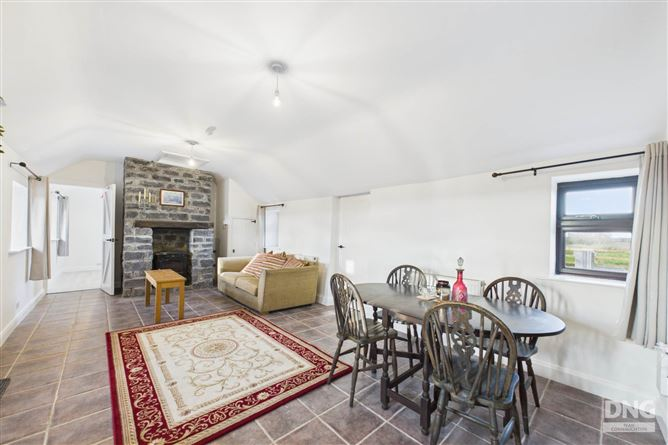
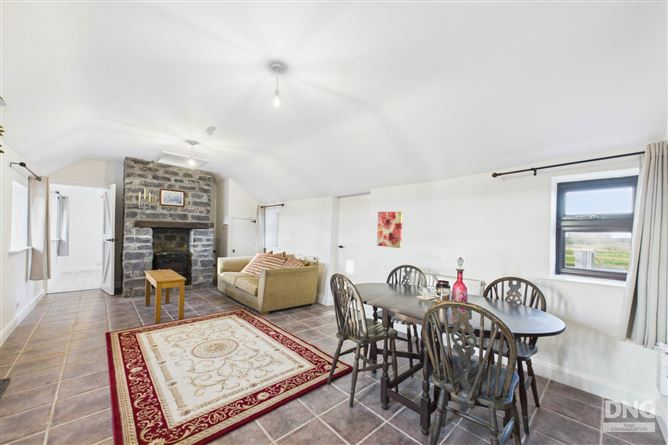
+ wall art (389, 229)
